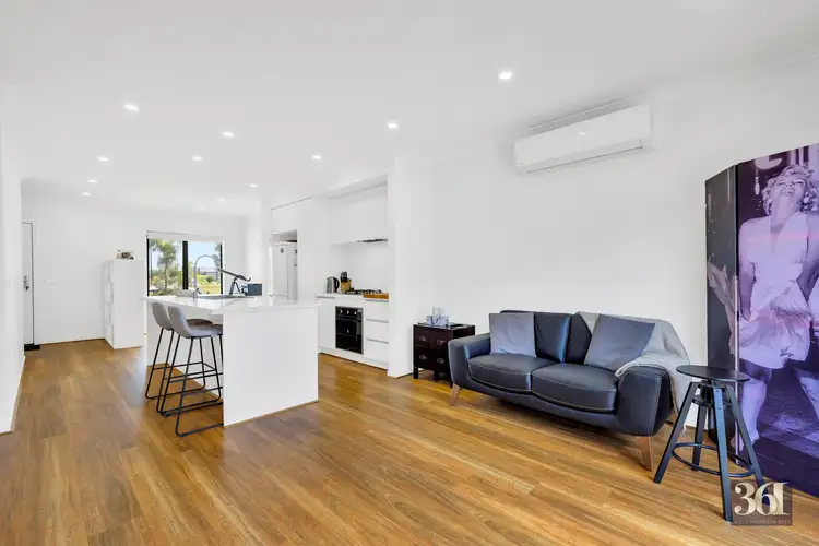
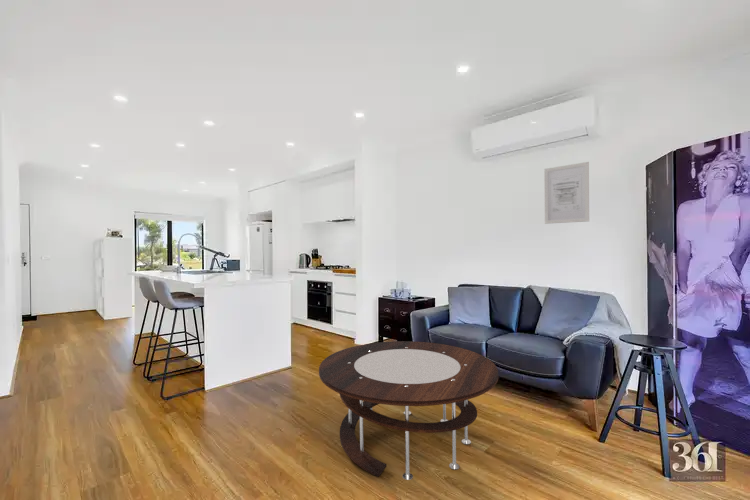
+ wall art (565, 194)
+ coffee table (407, 401)
